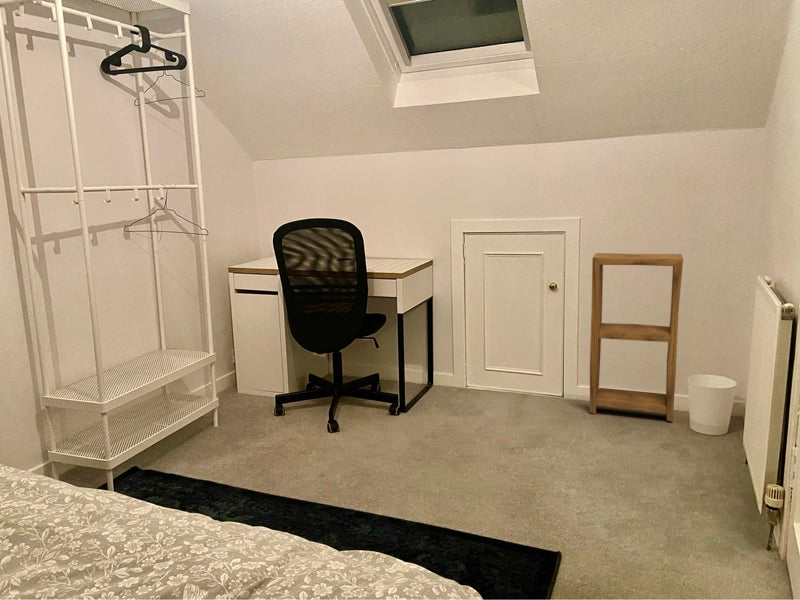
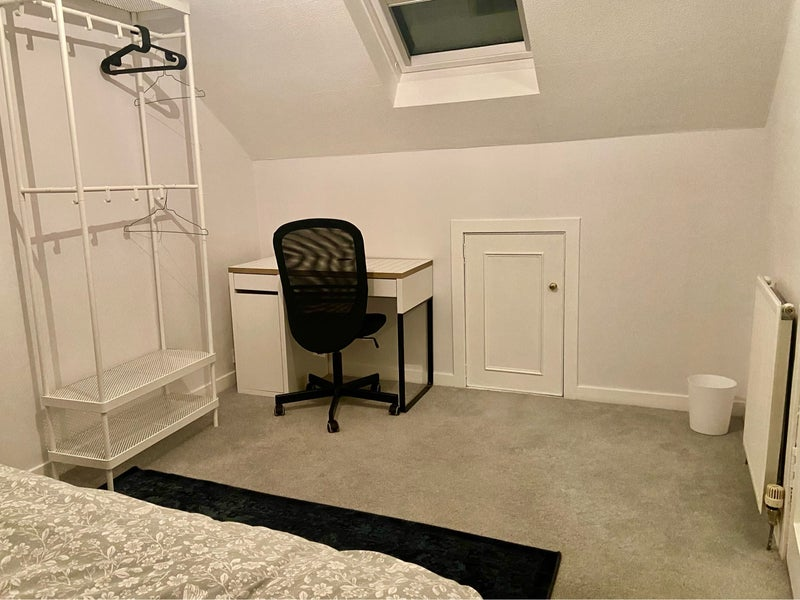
- shelving unit (634, 335)
